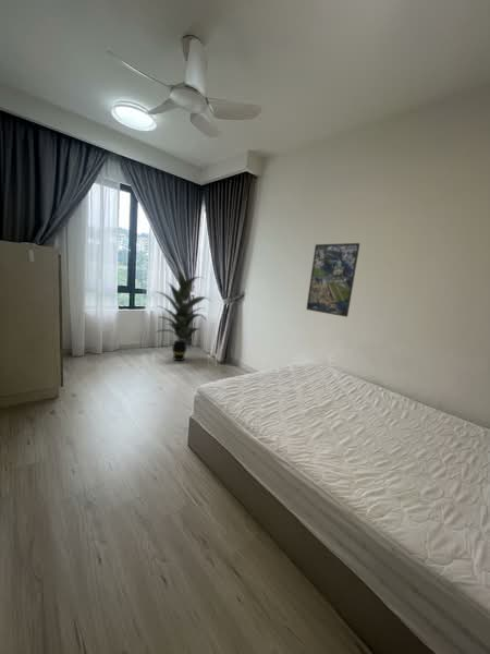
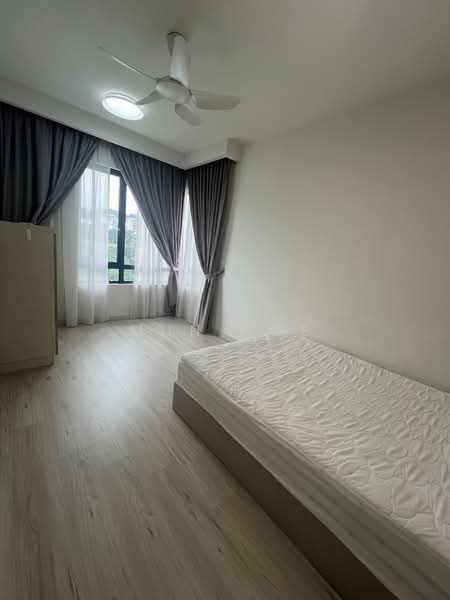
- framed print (330, 279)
- indoor plant (181, 315)
